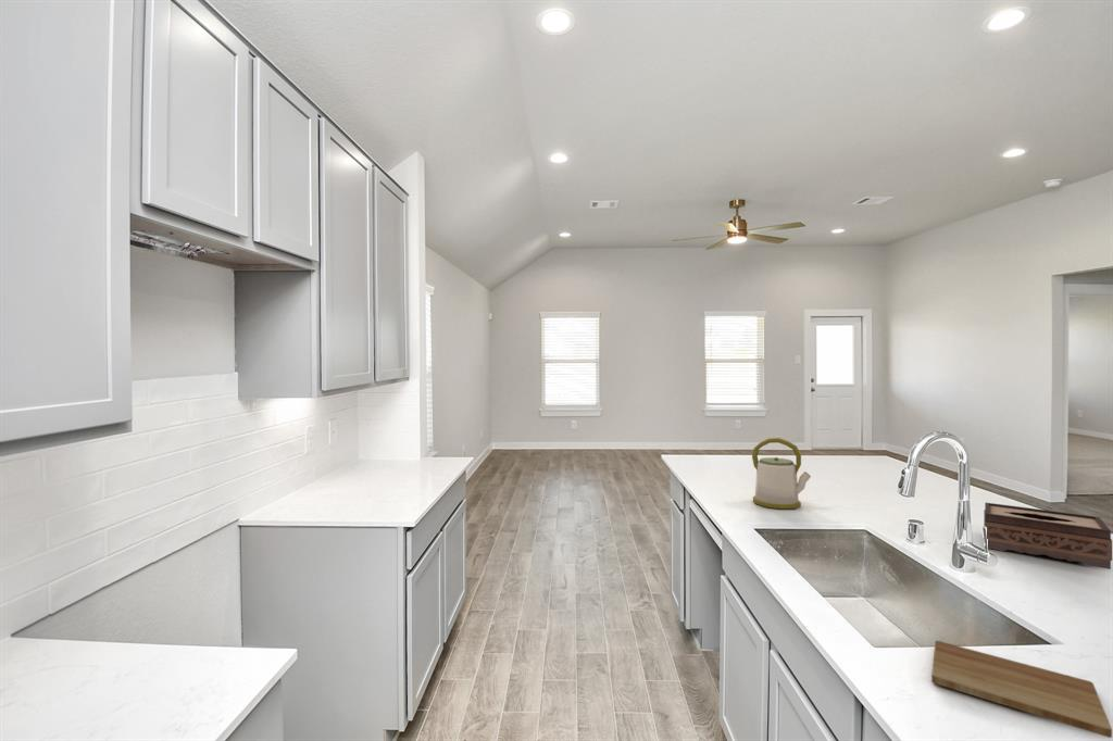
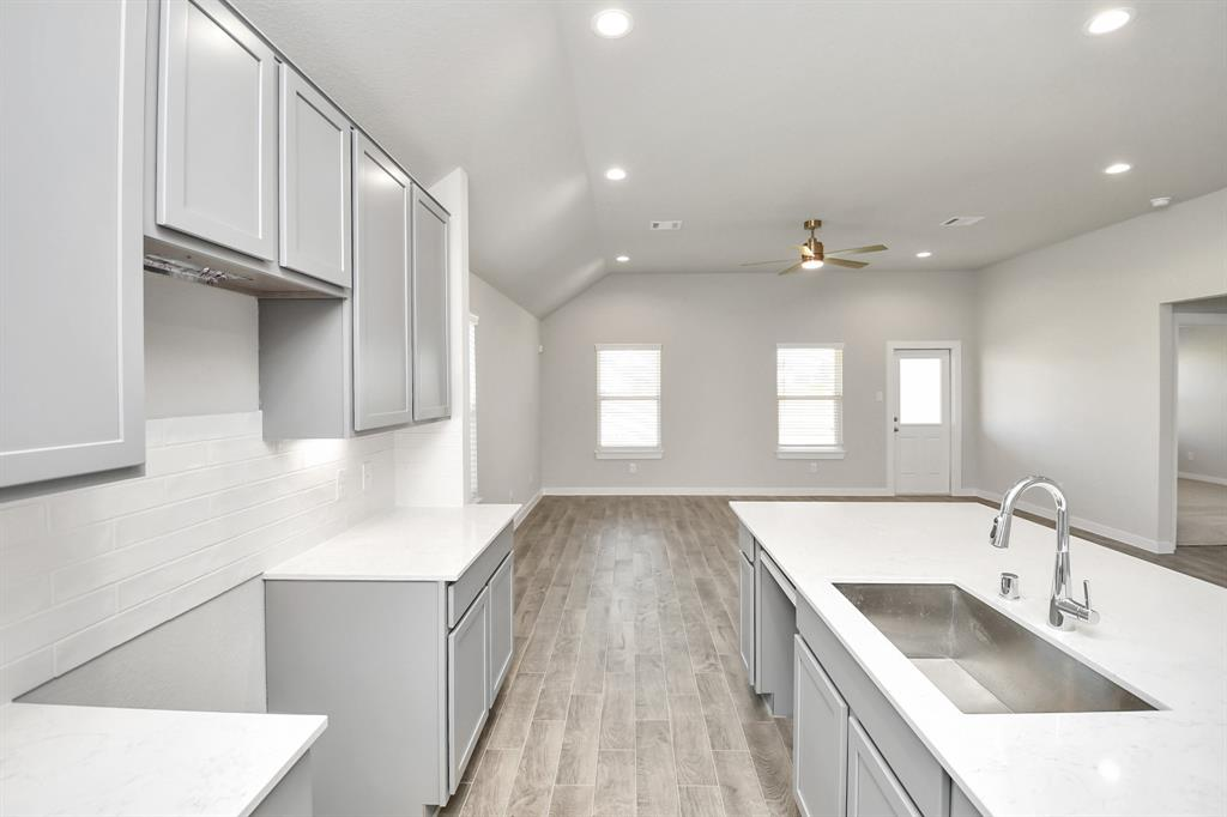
- cutting board (1011, 681)
- kettle (780, 470)
- tissue box (1041, 532)
